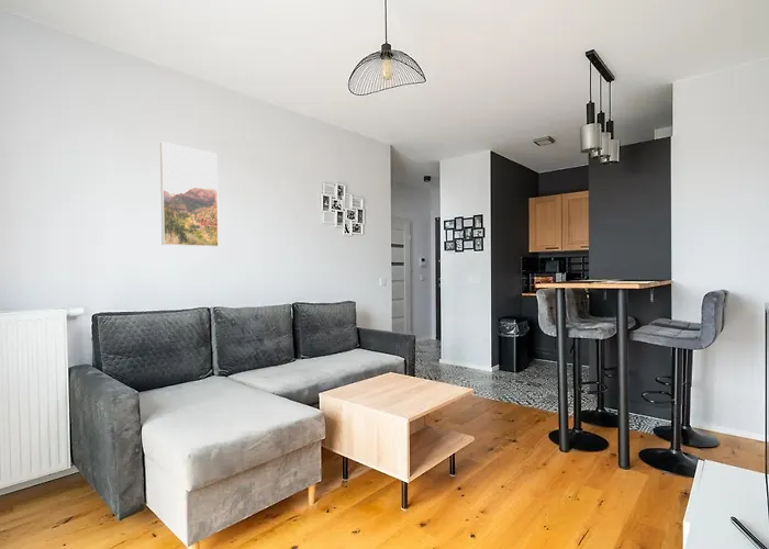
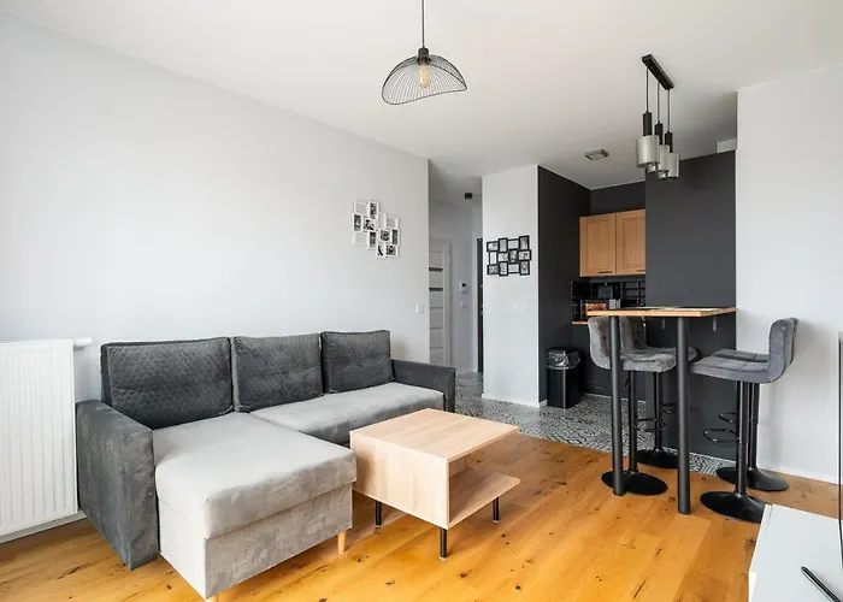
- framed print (190, 197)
